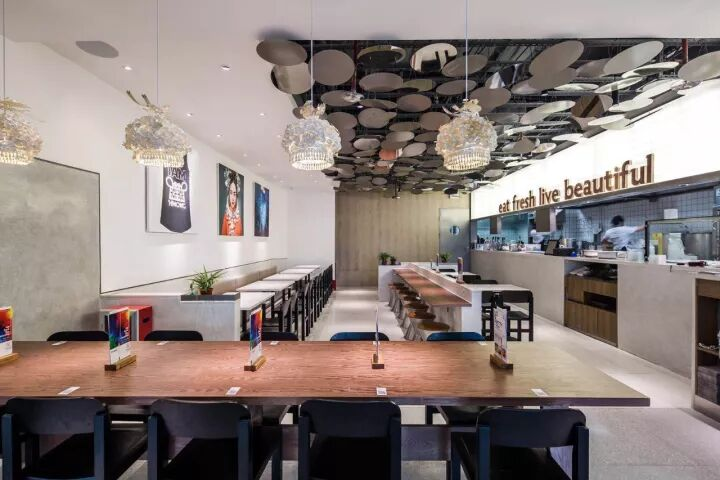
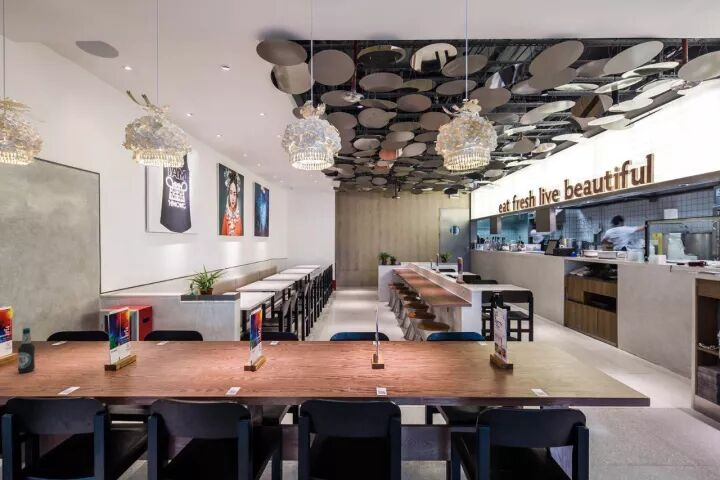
+ bottle (26, 349)
